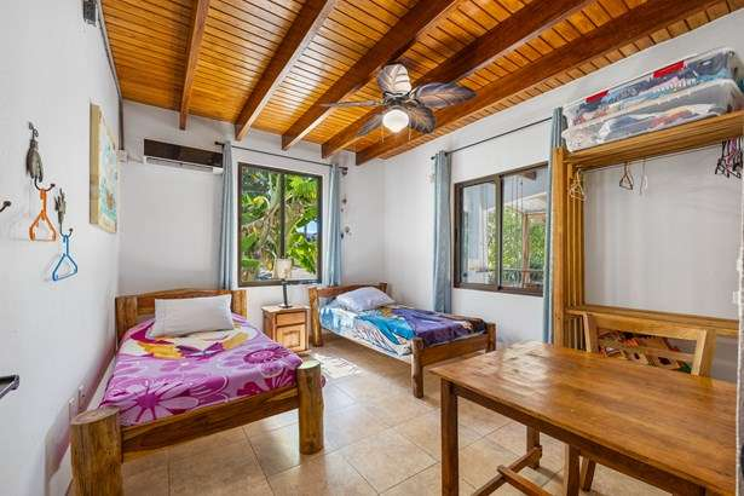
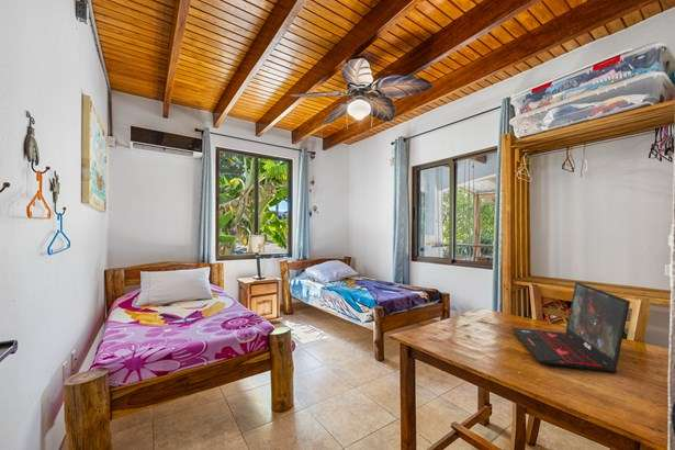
+ laptop (567, 320)
